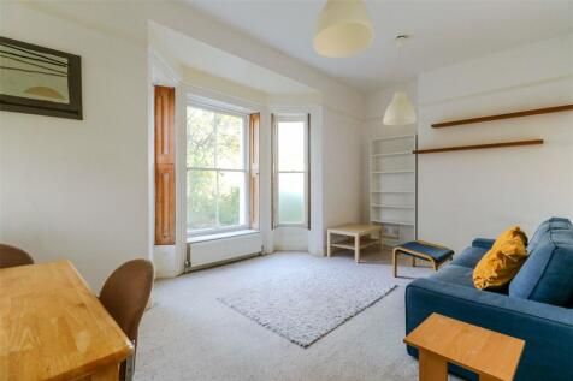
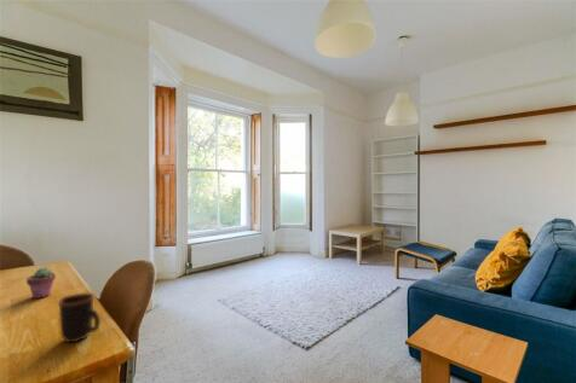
+ mug (81, 318)
+ potted succulent (41, 282)
